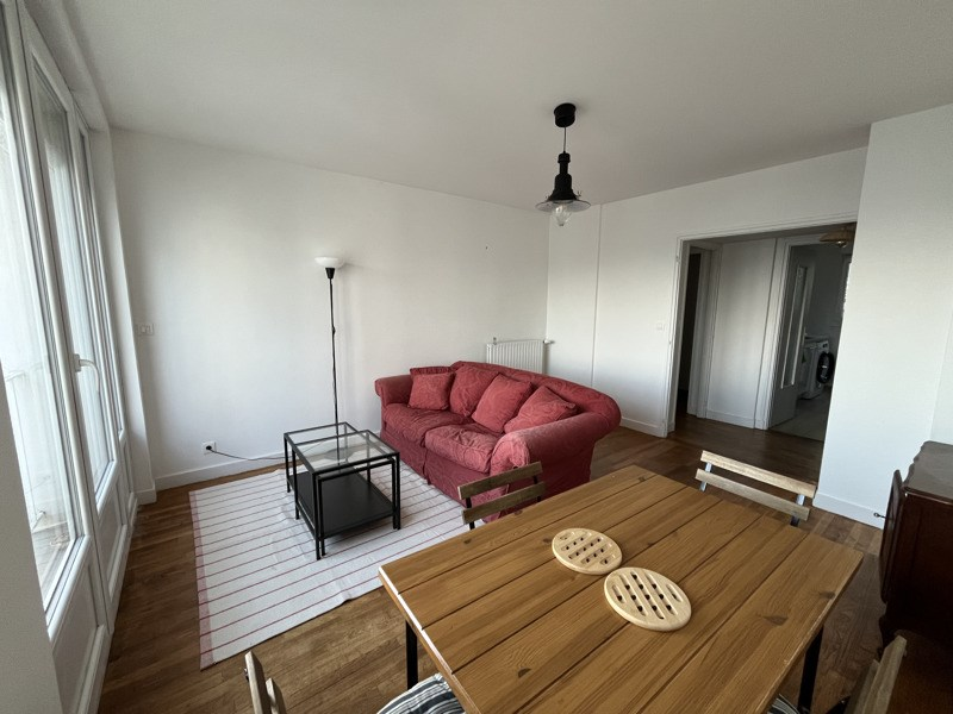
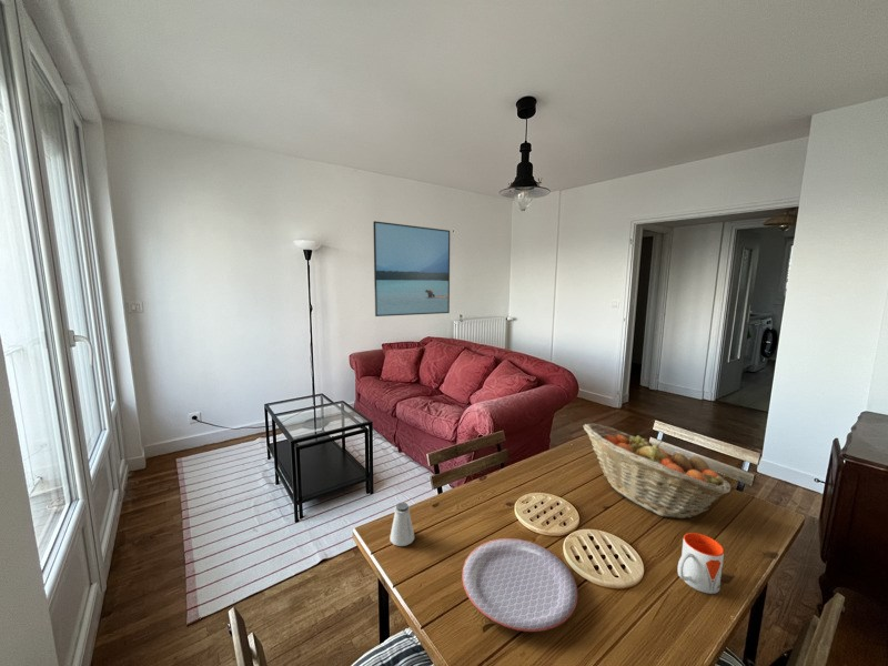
+ saltshaker (402, 522)
+ fruit basket (647, 462)
+ mug (696, 563)
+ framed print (414, 271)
+ plate (517, 581)
